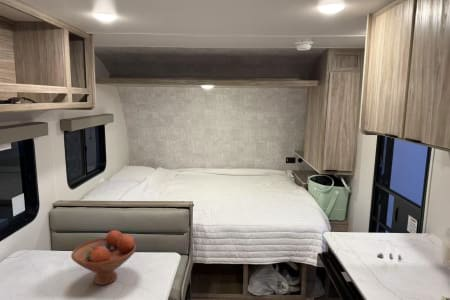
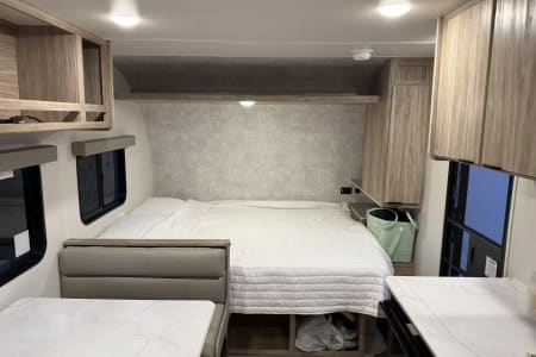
- salt and pepper shaker set (390, 253)
- fruit bowl (105, 258)
